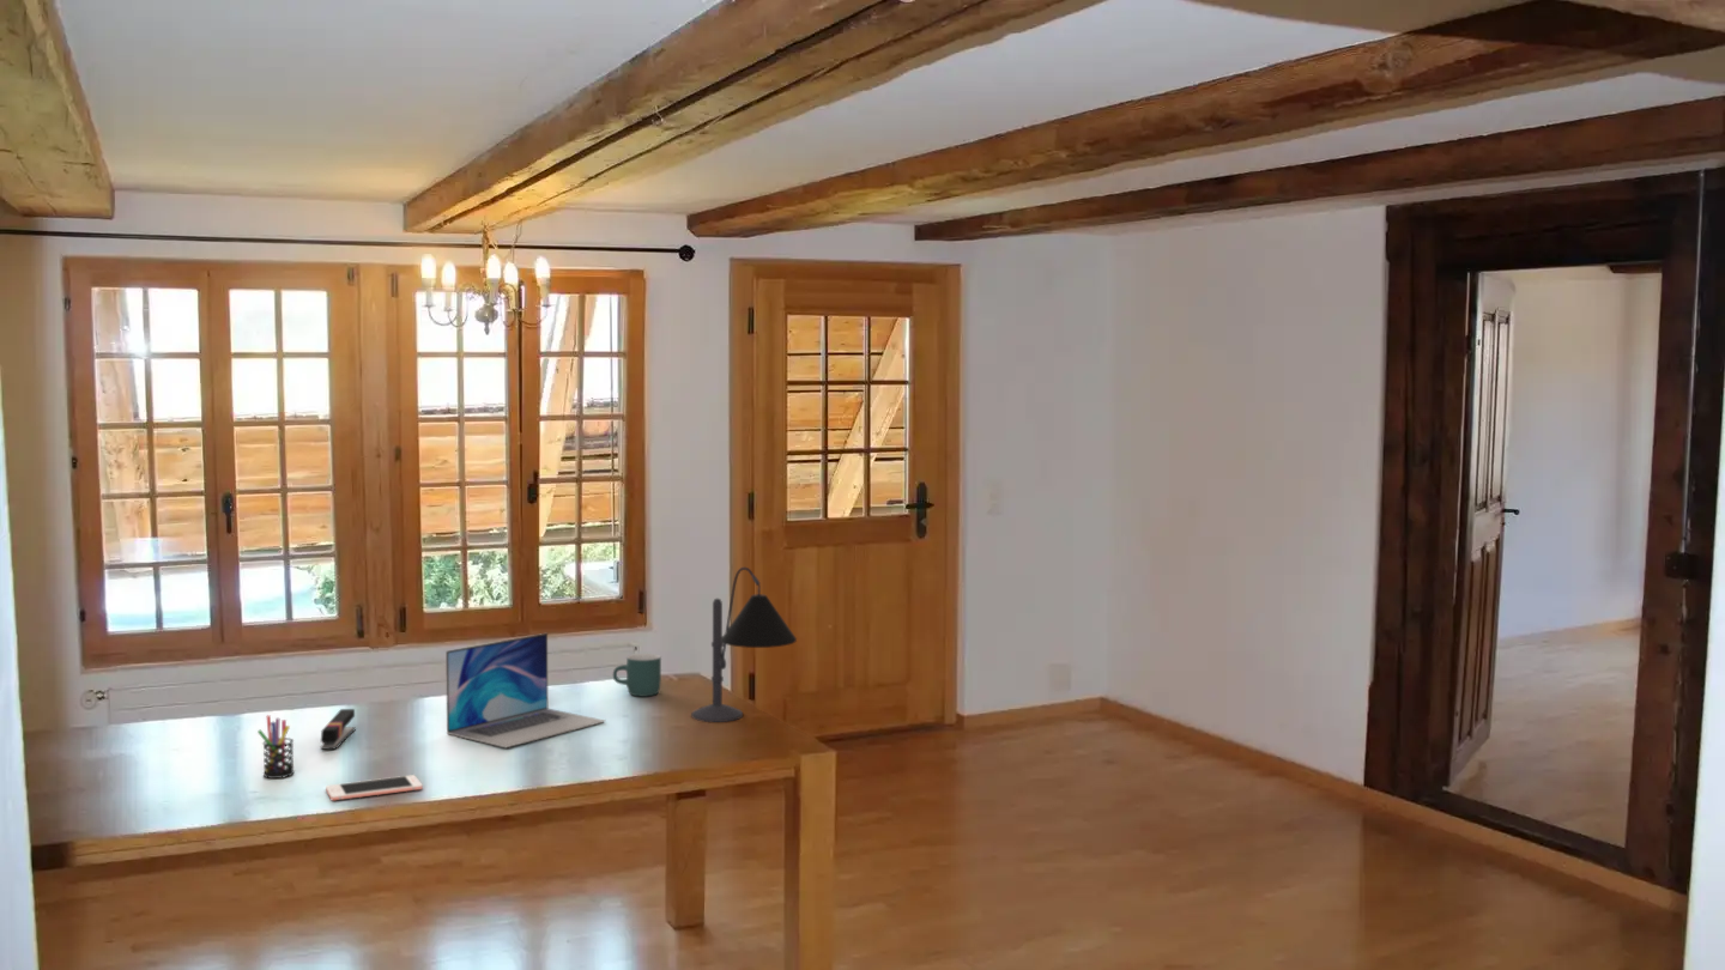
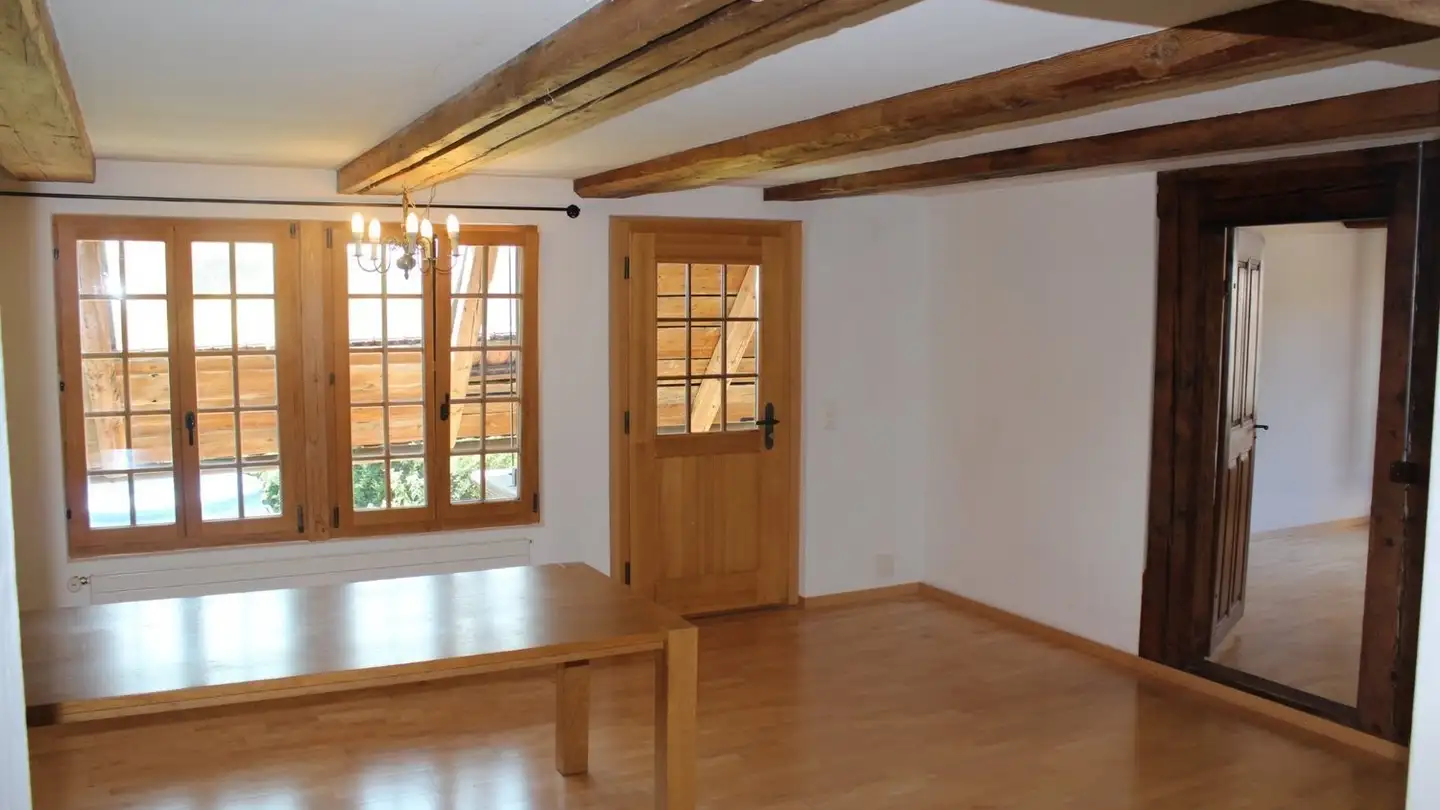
- desk lamp (739, 645)
- mug (637, 675)
- cell phone (374, 787)
- pen holder (274, 746)
- laptop (527, 686)
- stapler (338, 728)
